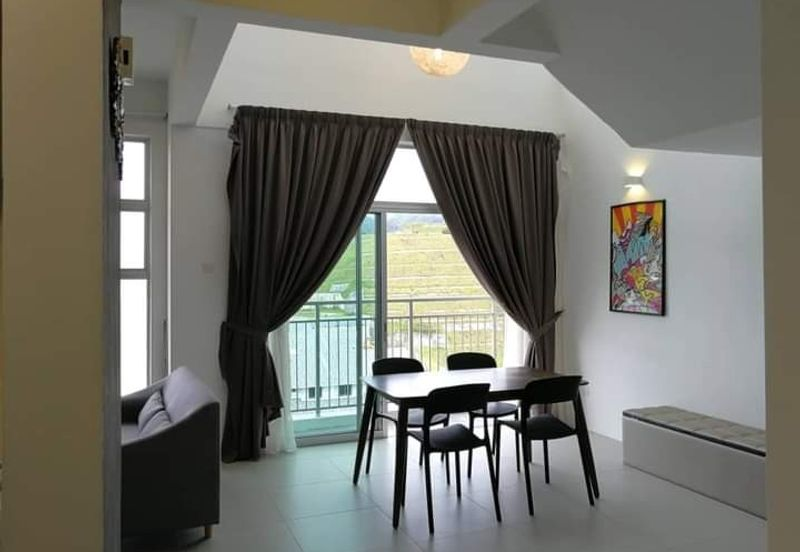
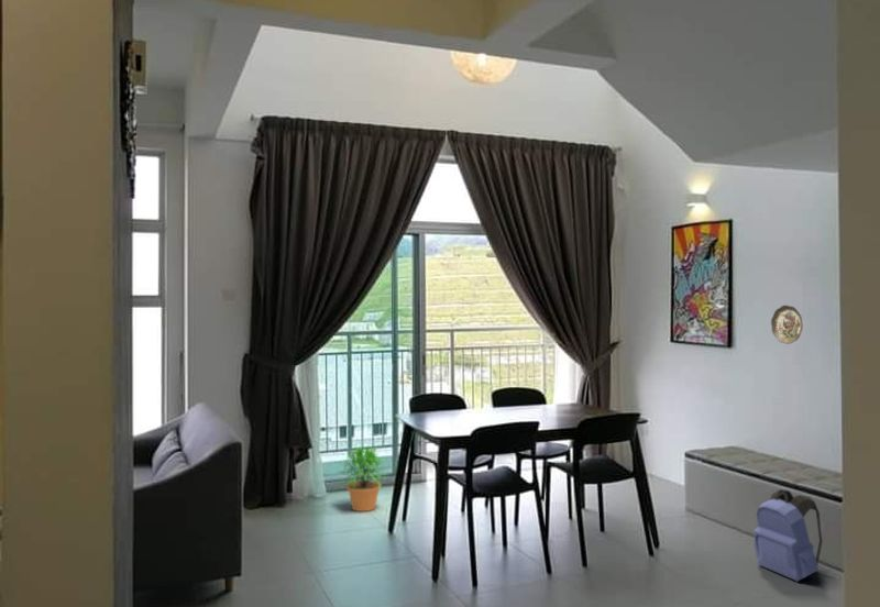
+ decorative plate (788, 324)
+ potted plant (362, 475)
+ backpack (792, 530)
